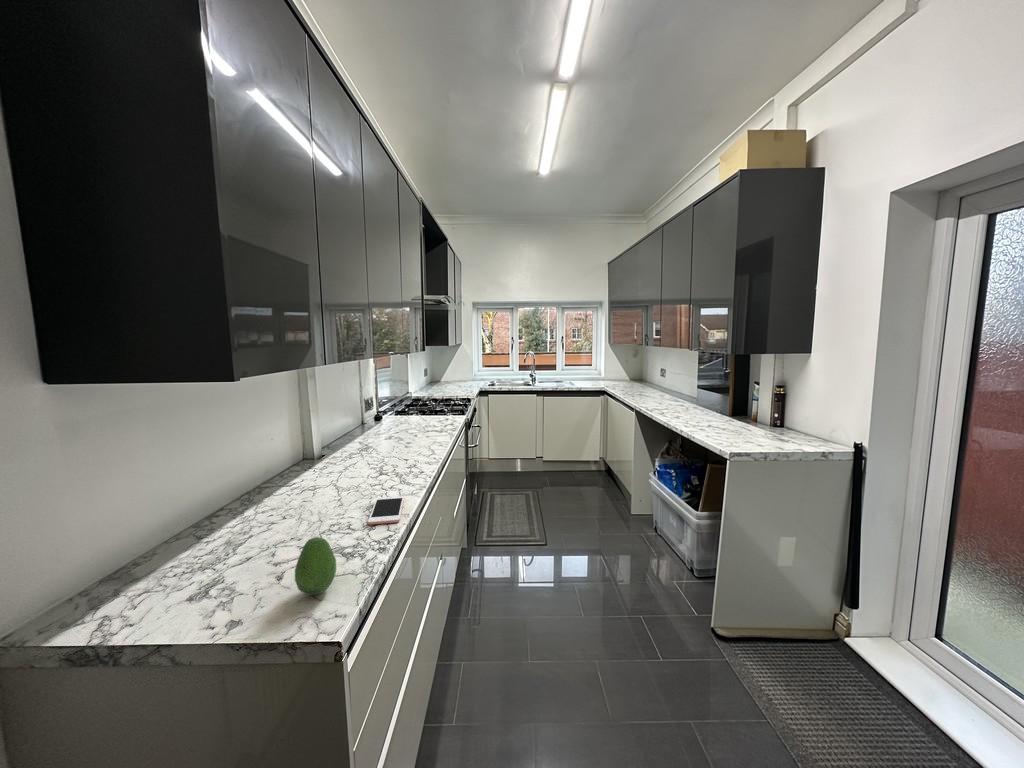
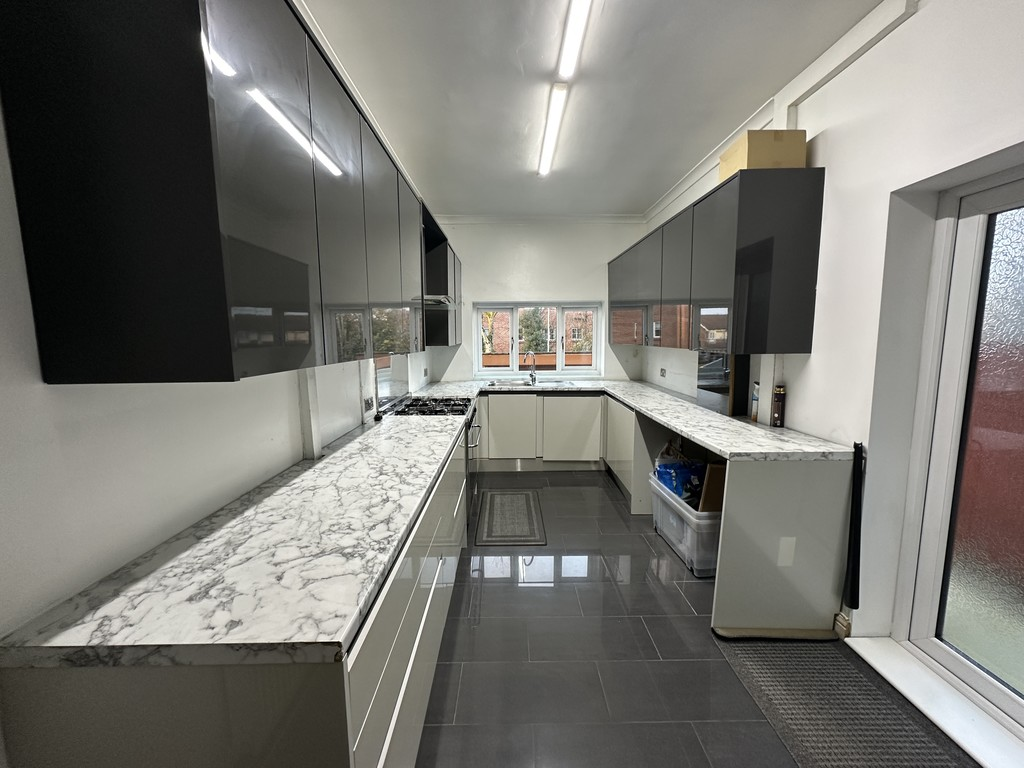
- fruit (315, 564)
- cell phone (387, 509)
